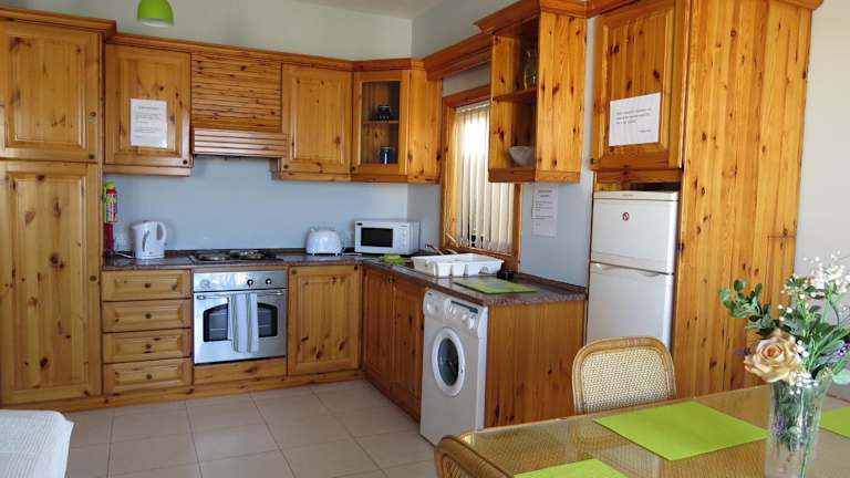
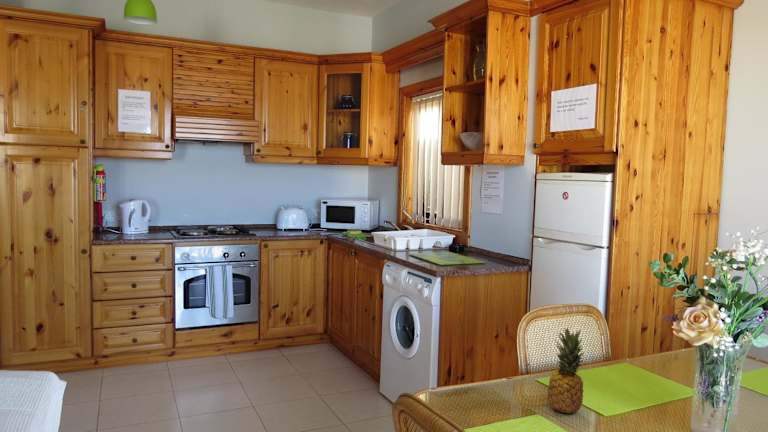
+ fruit (566, 368)
